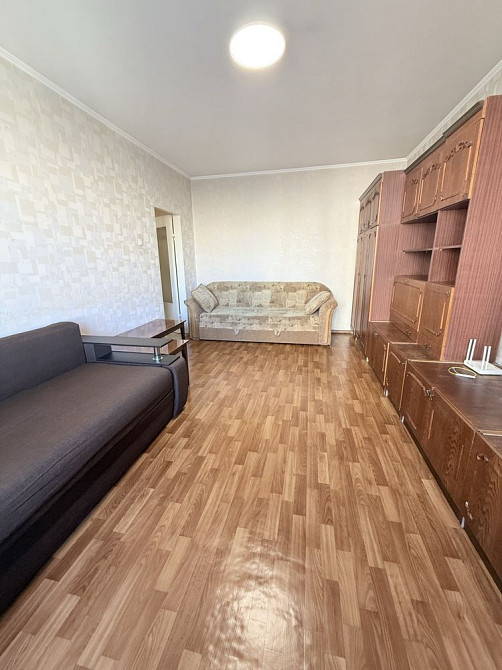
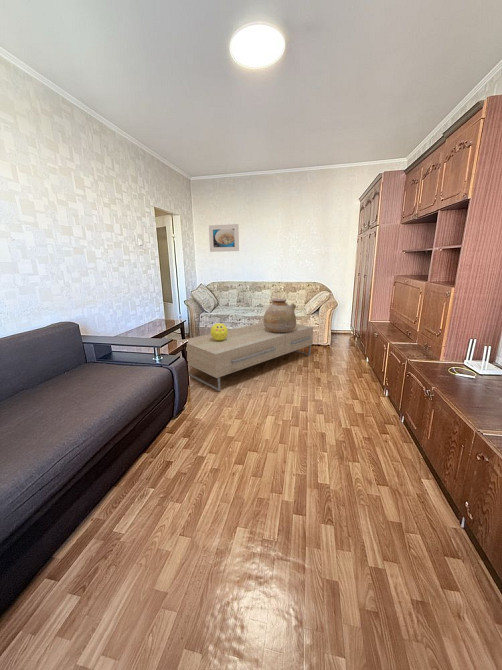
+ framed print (223, 238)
+ coffee table (253, 348)
+ ceramic pot (280, 315)
+ decorative sphere (219, 331)
